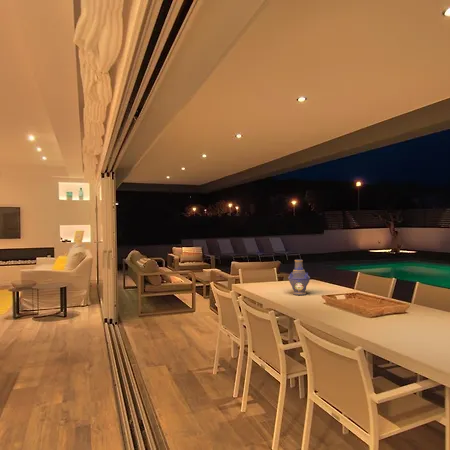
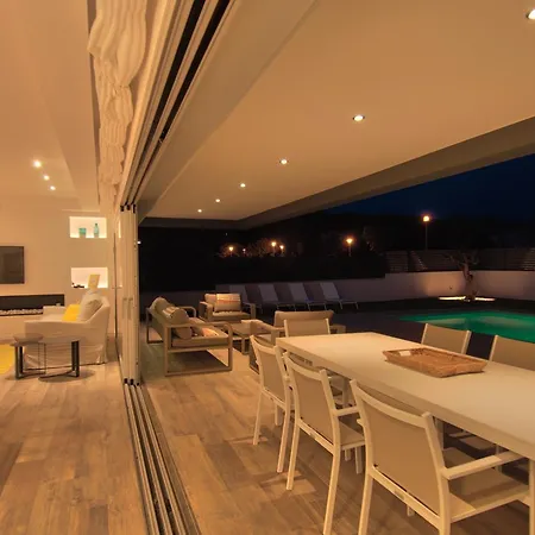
- vase (299, 276)
